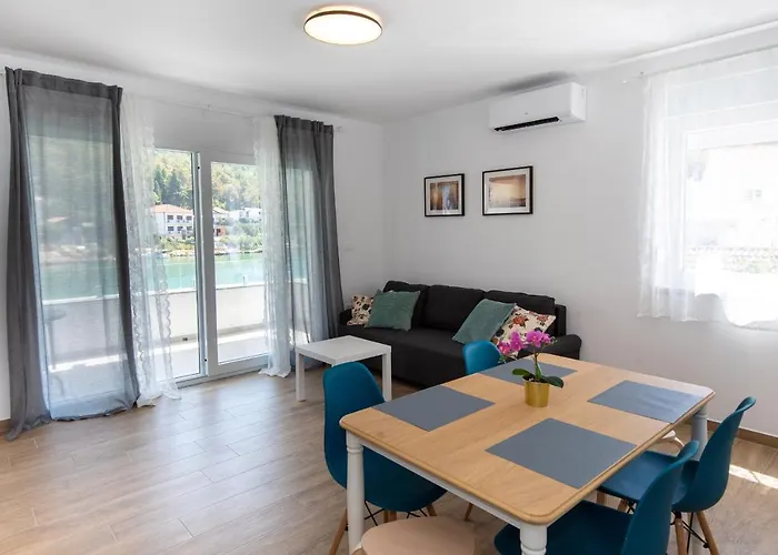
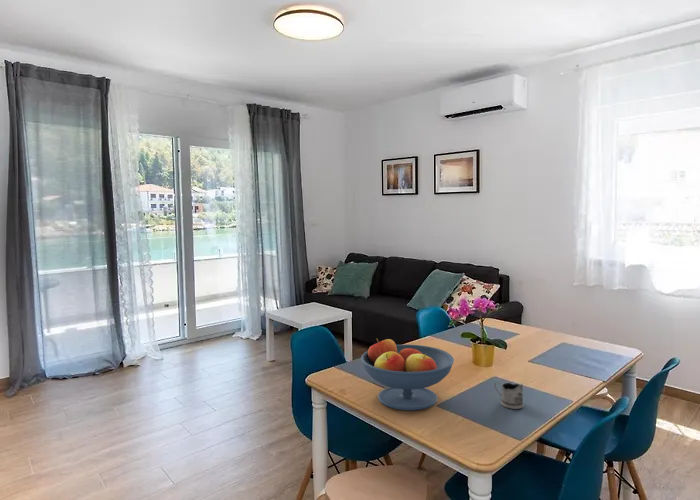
+ tea glass holder (508, 392)
+ fruit bowl (407, 370)
